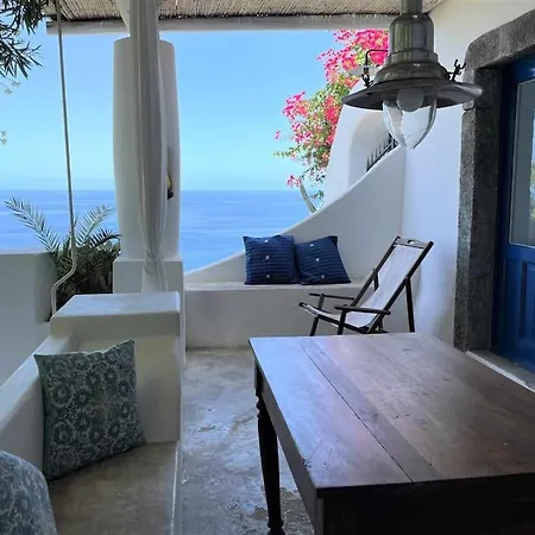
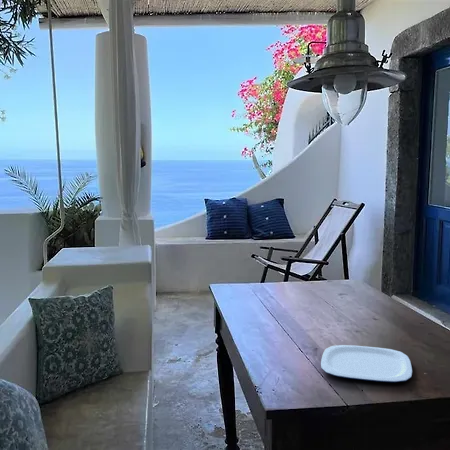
+ plate (365, 363)
